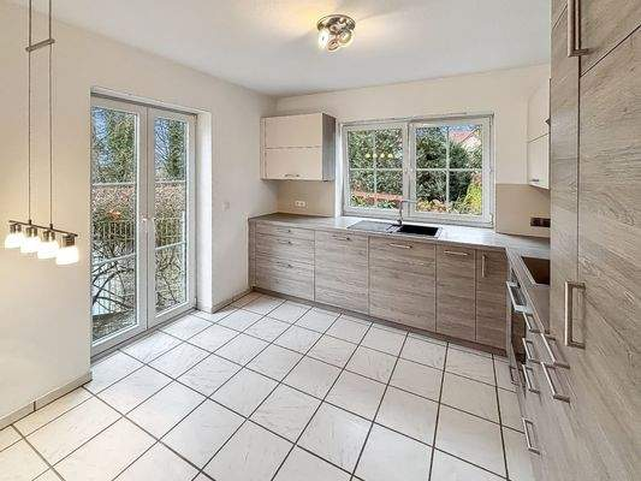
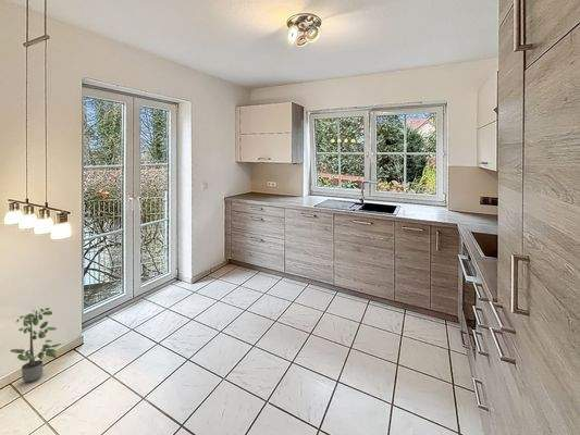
+ potted plant (42, 345)
